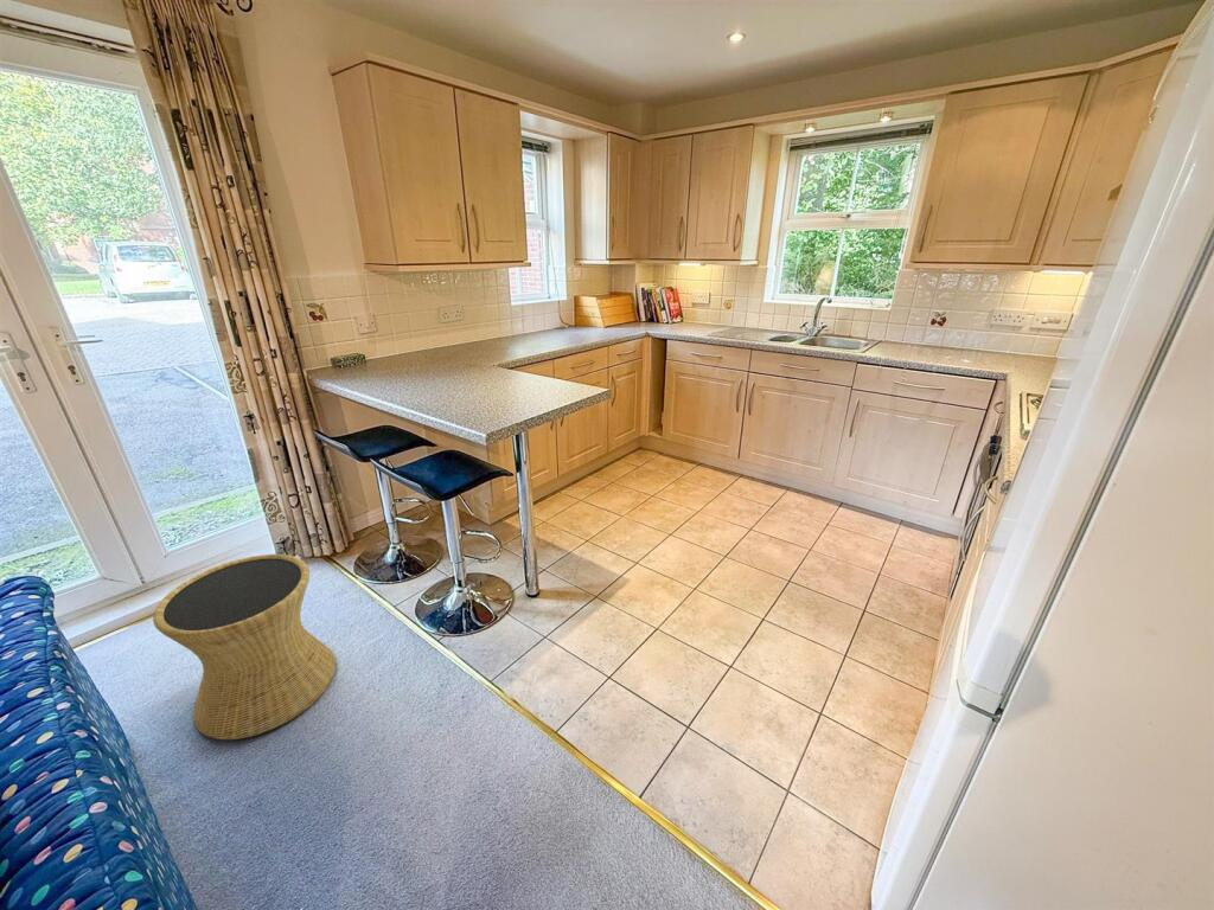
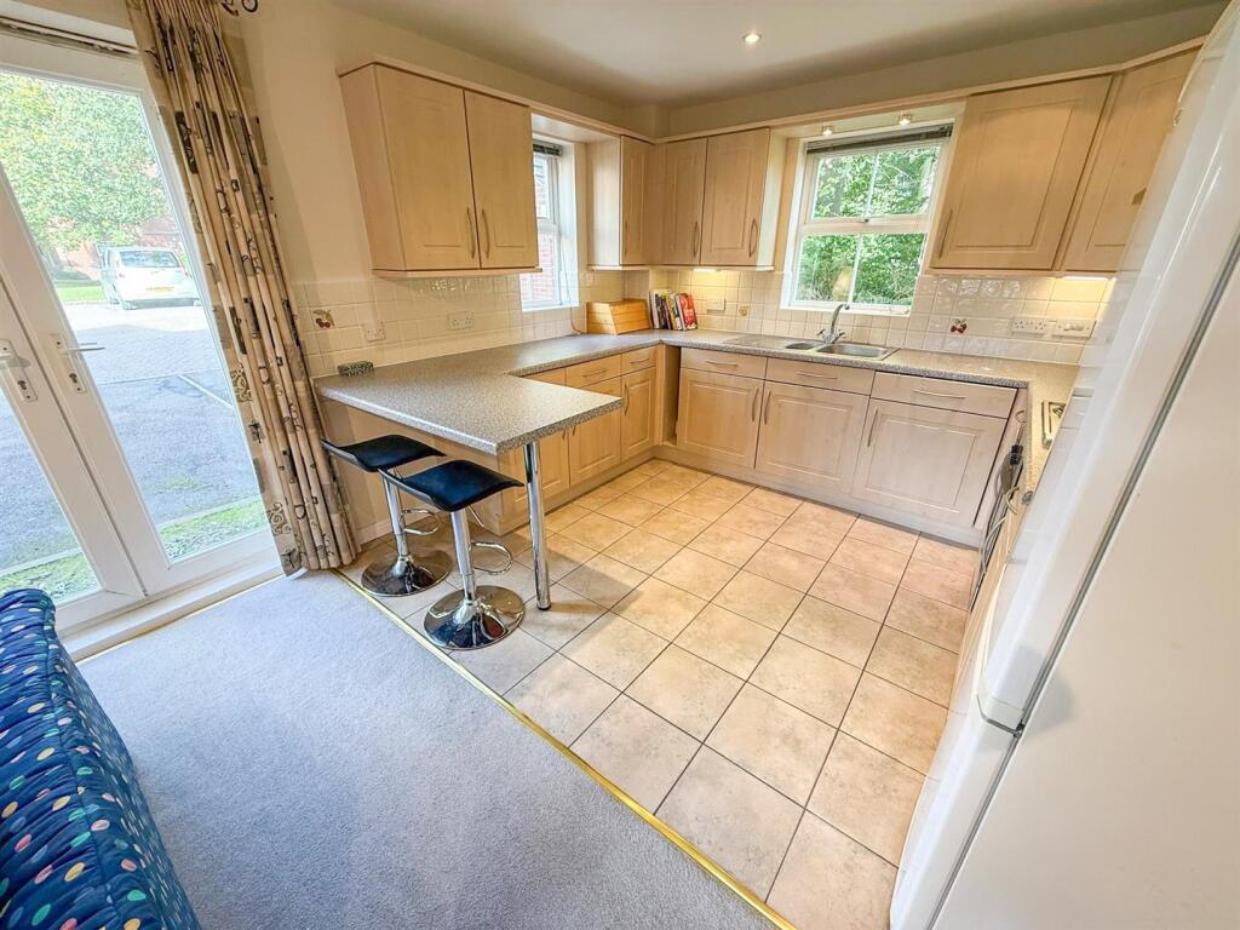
- side table (254, 640)
